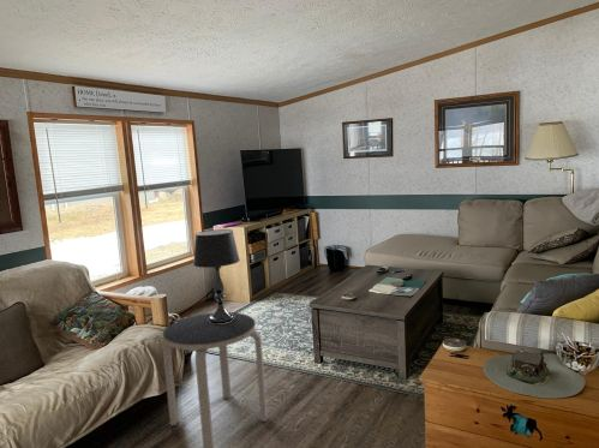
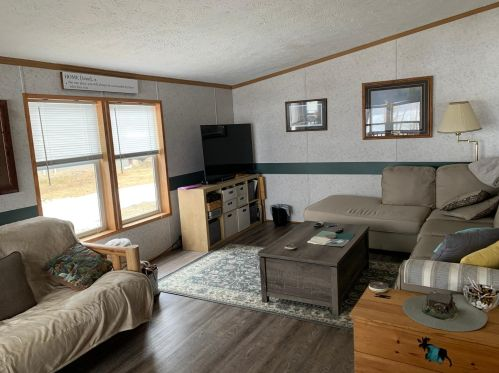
- table lamp (217, 275)
- side table (221, 374)
